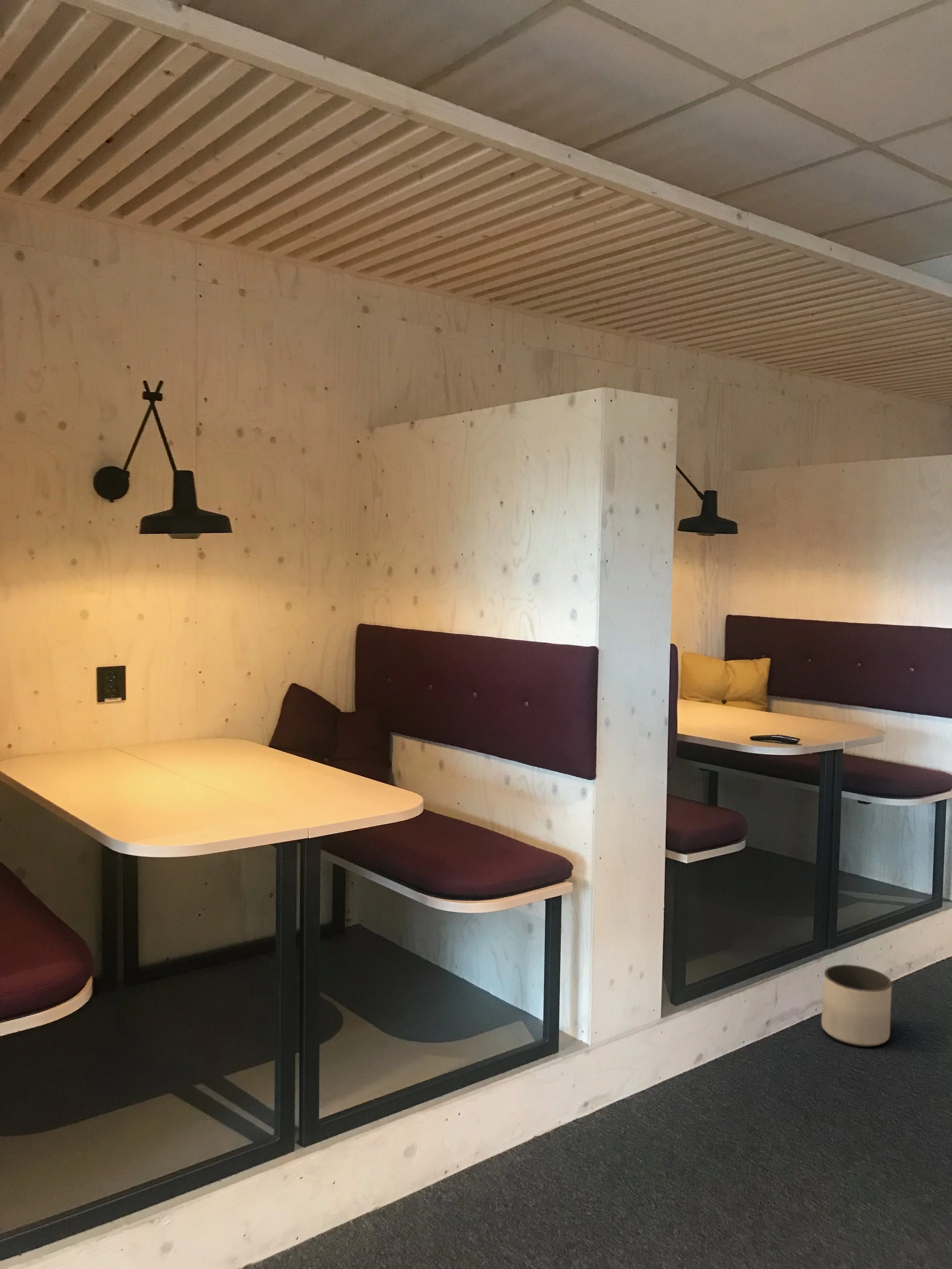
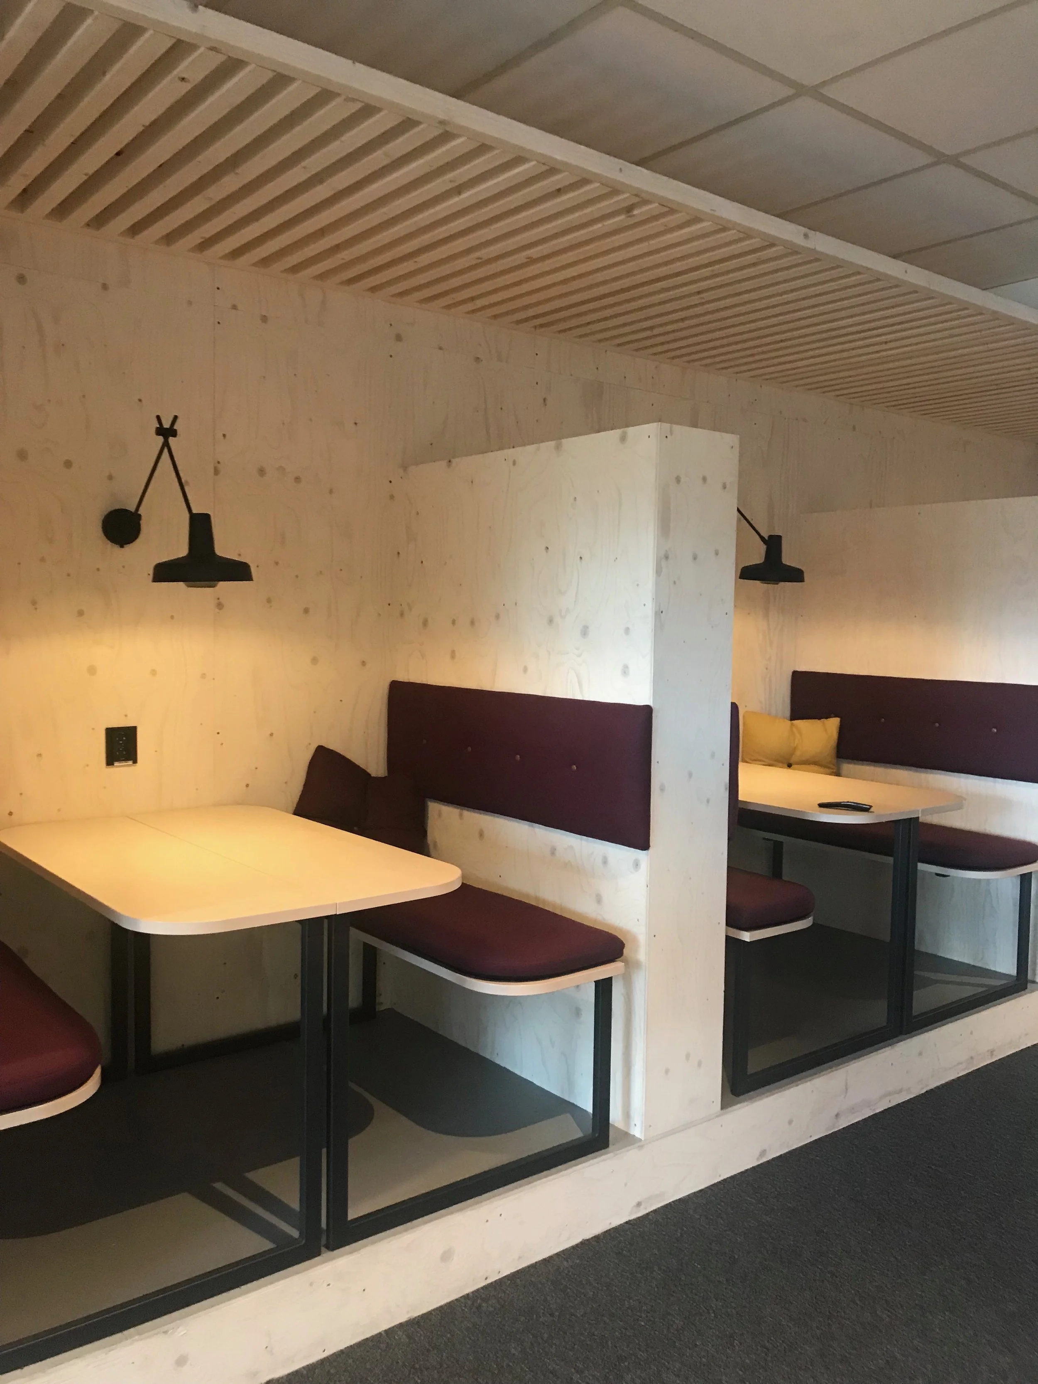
- planter (856, 1005)
